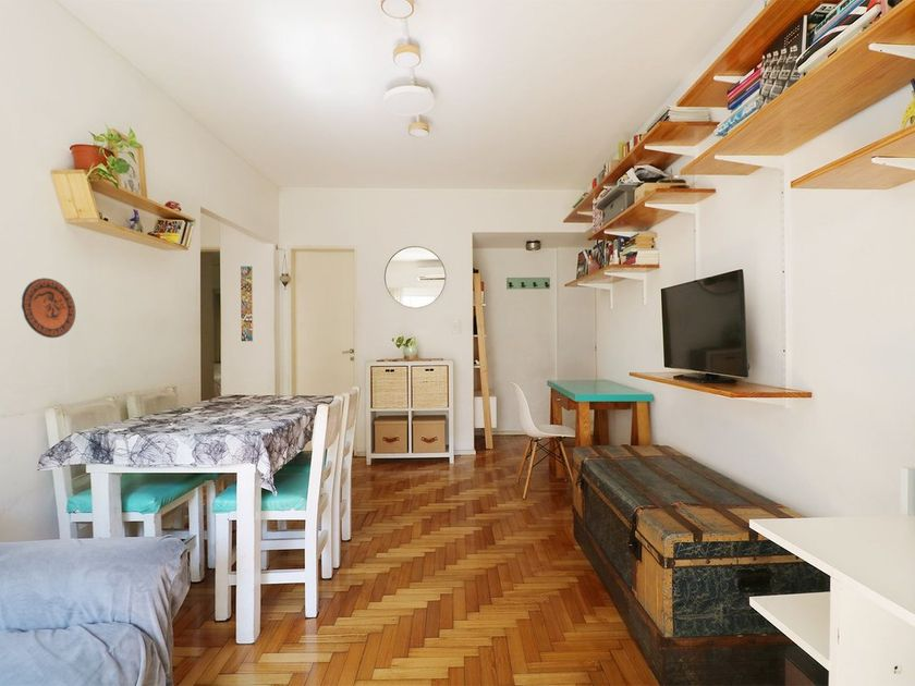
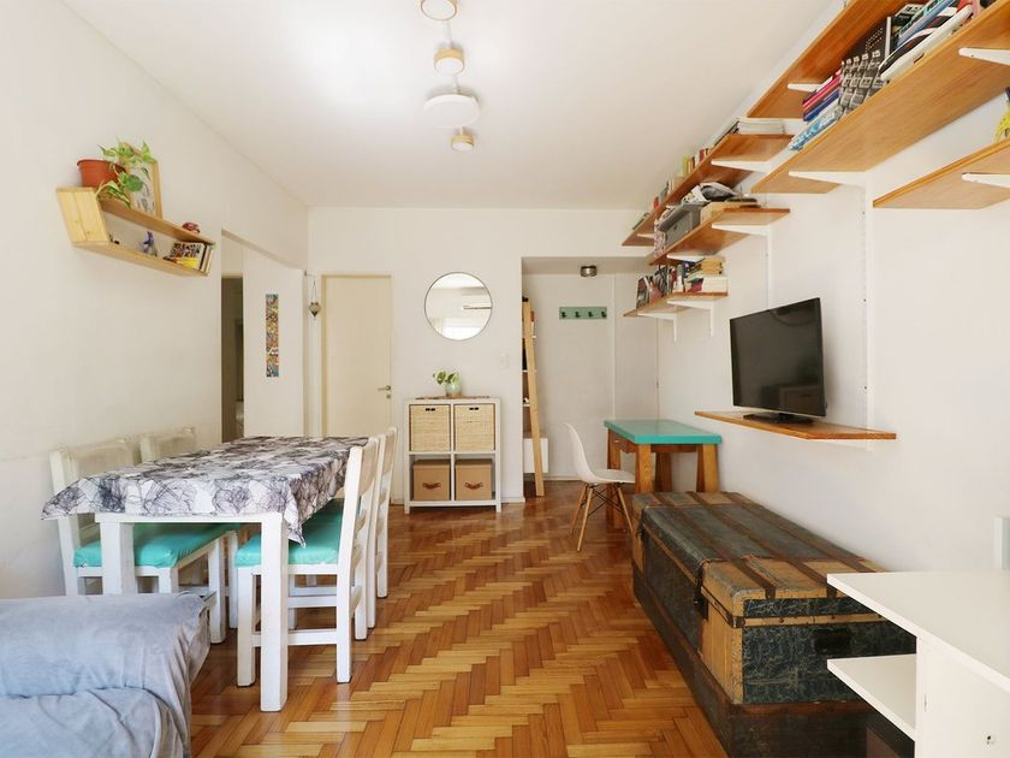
- decorative plate (49, 308)
